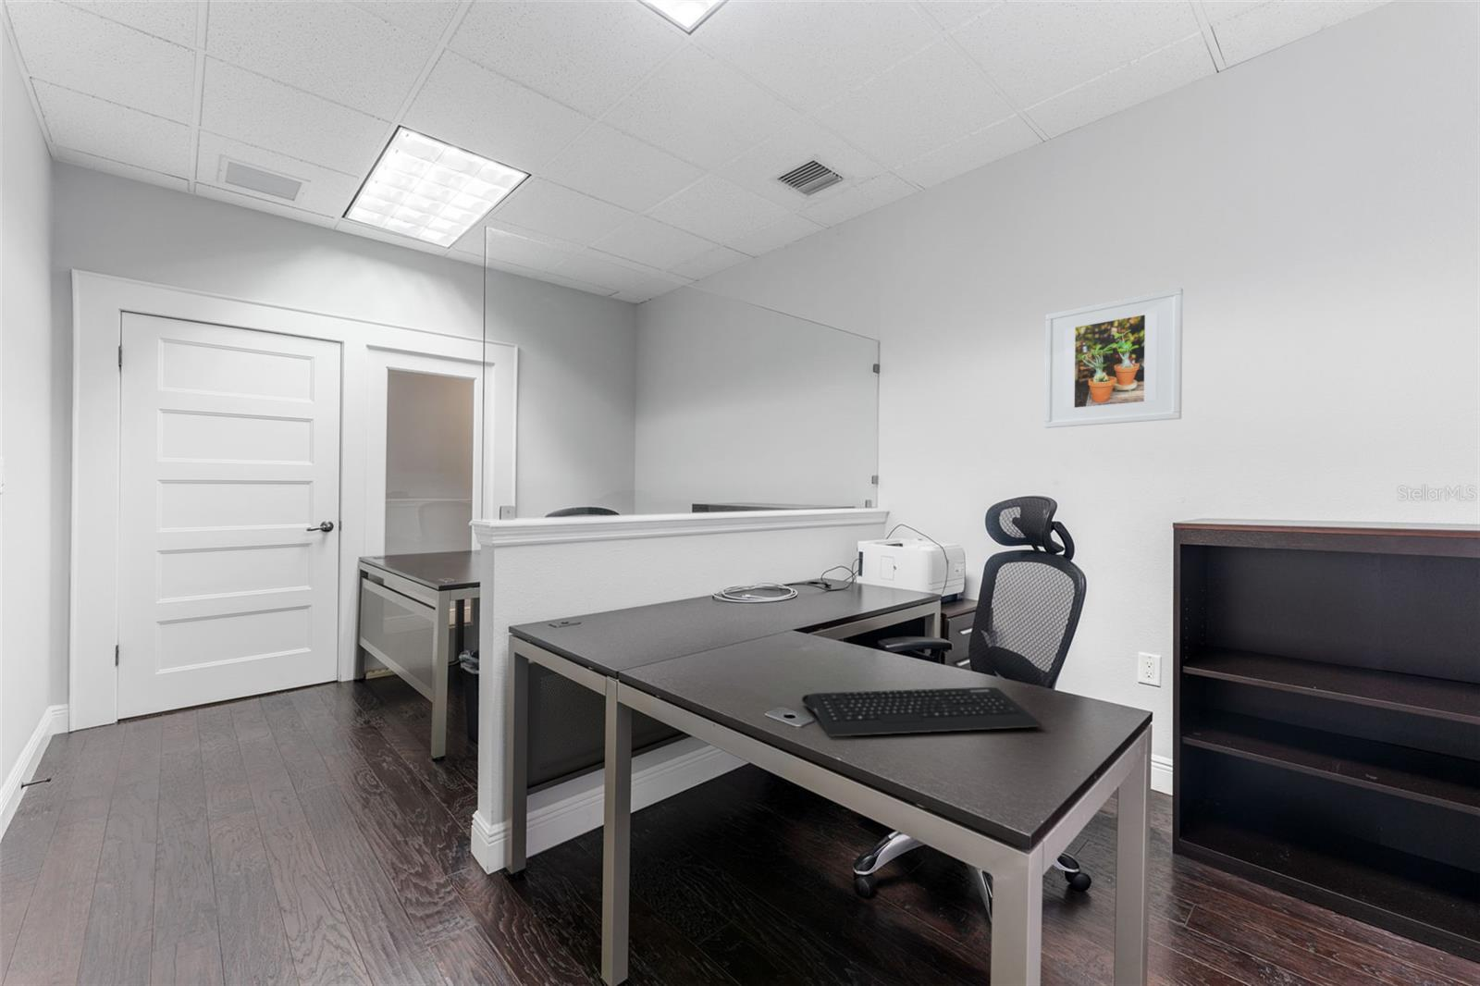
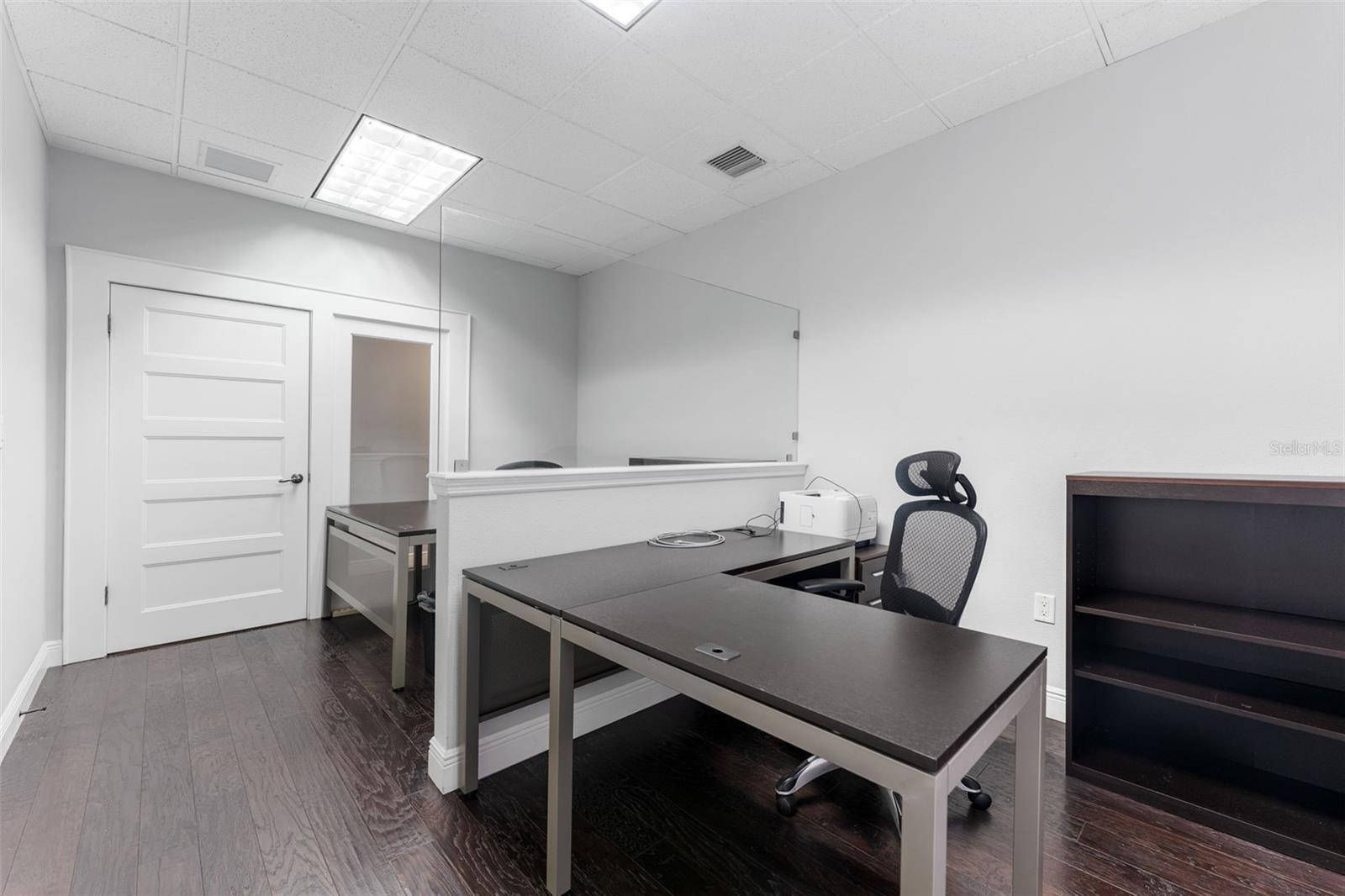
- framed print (1108, 362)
- keyboard (918, 708)
